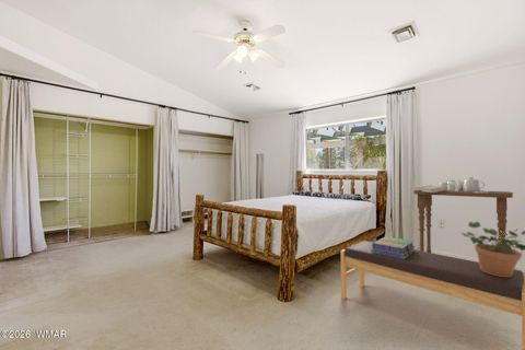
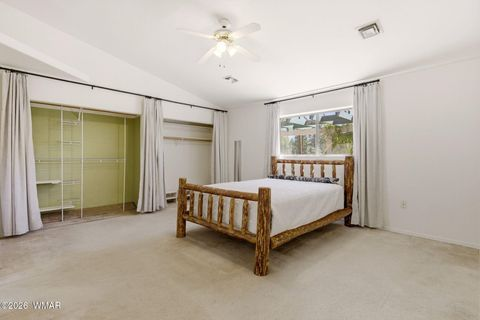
- side table (458, 195)
- potted plant (489, 248)
- stack of books (393, 246)
- bench (421, 287)
